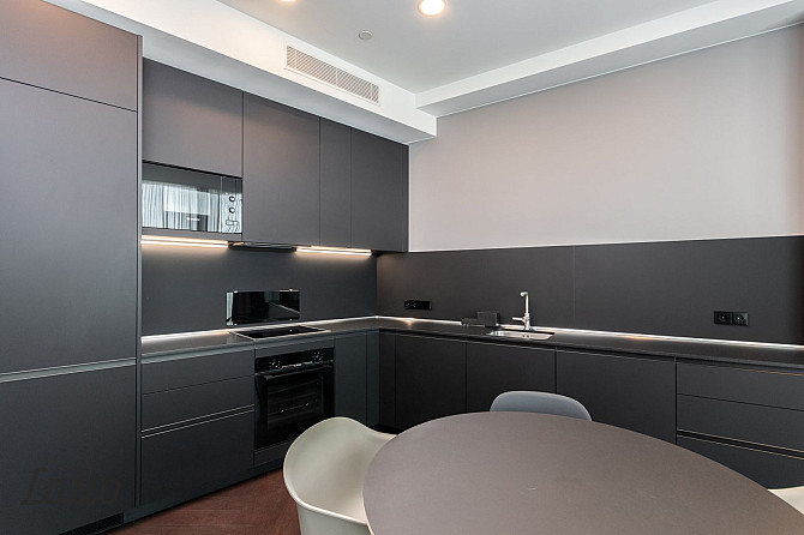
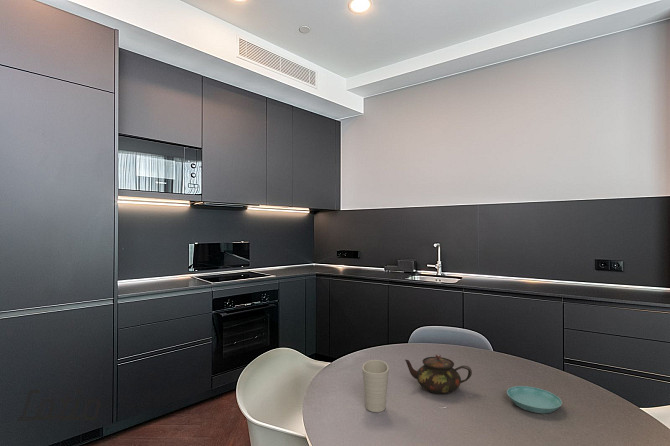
+ cup (375, 385)
+ saucer (533, 400)
+ teapot (437, 371)
